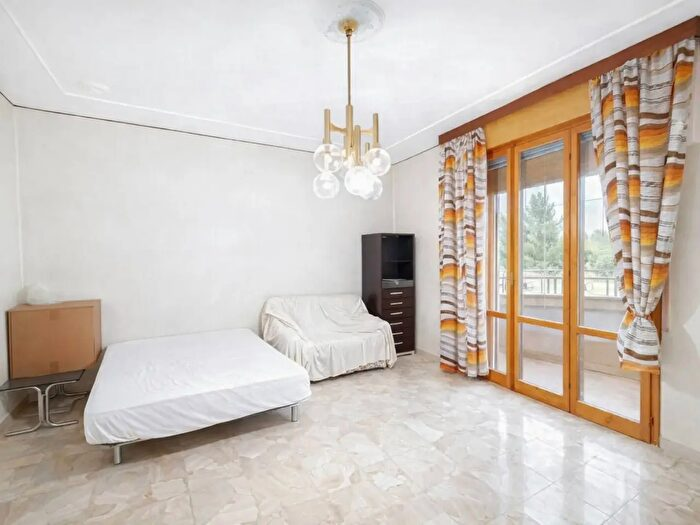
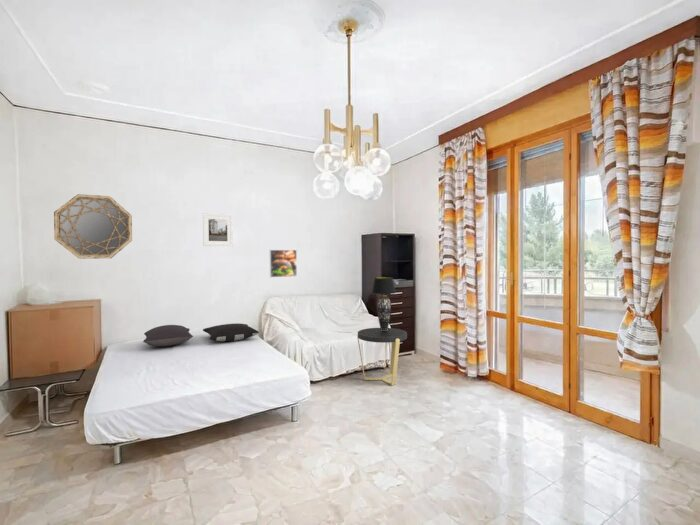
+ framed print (283, 263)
+ side table (391, 355)
+ table lamp (383, 303)
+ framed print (218, 230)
+ pillow (230, 331)
+ home mirror (94, 227)
+ pillow (168, 335)
